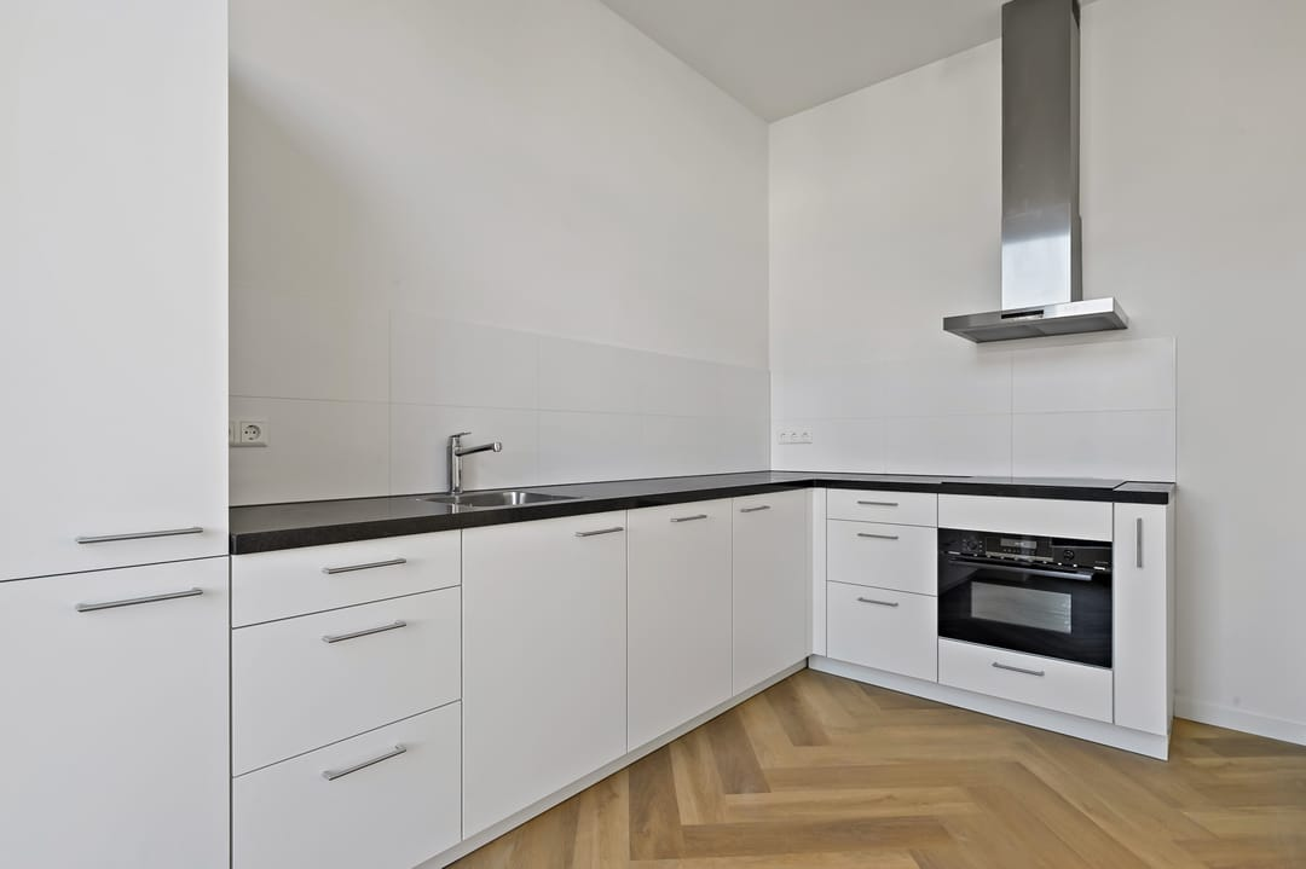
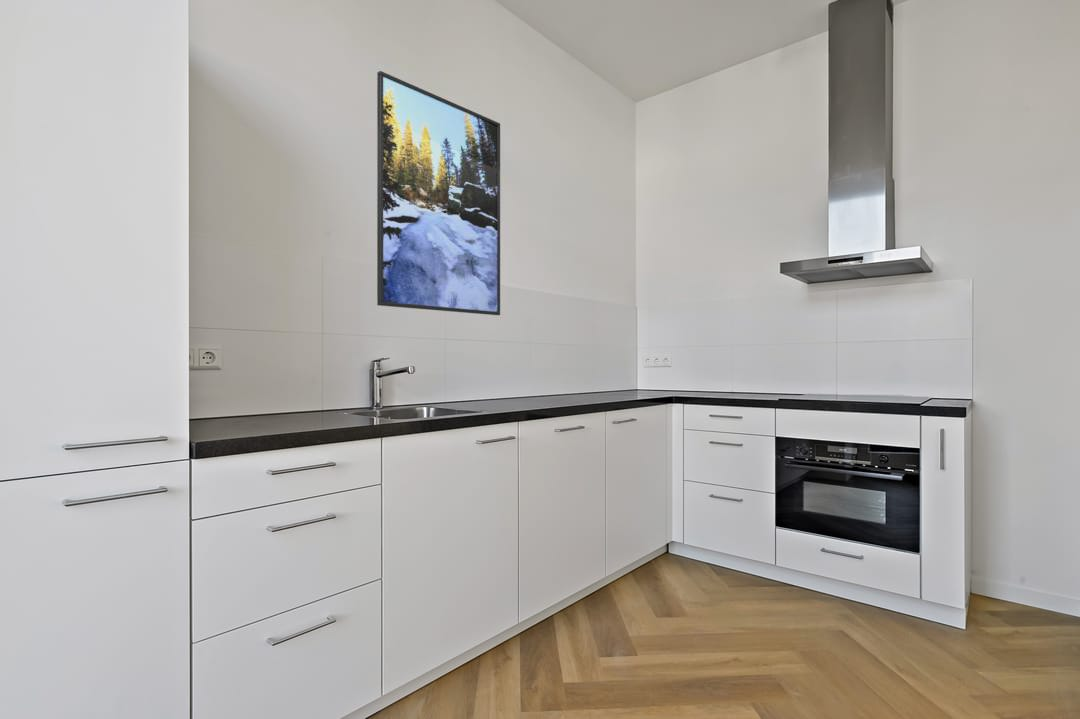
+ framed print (444, 205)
